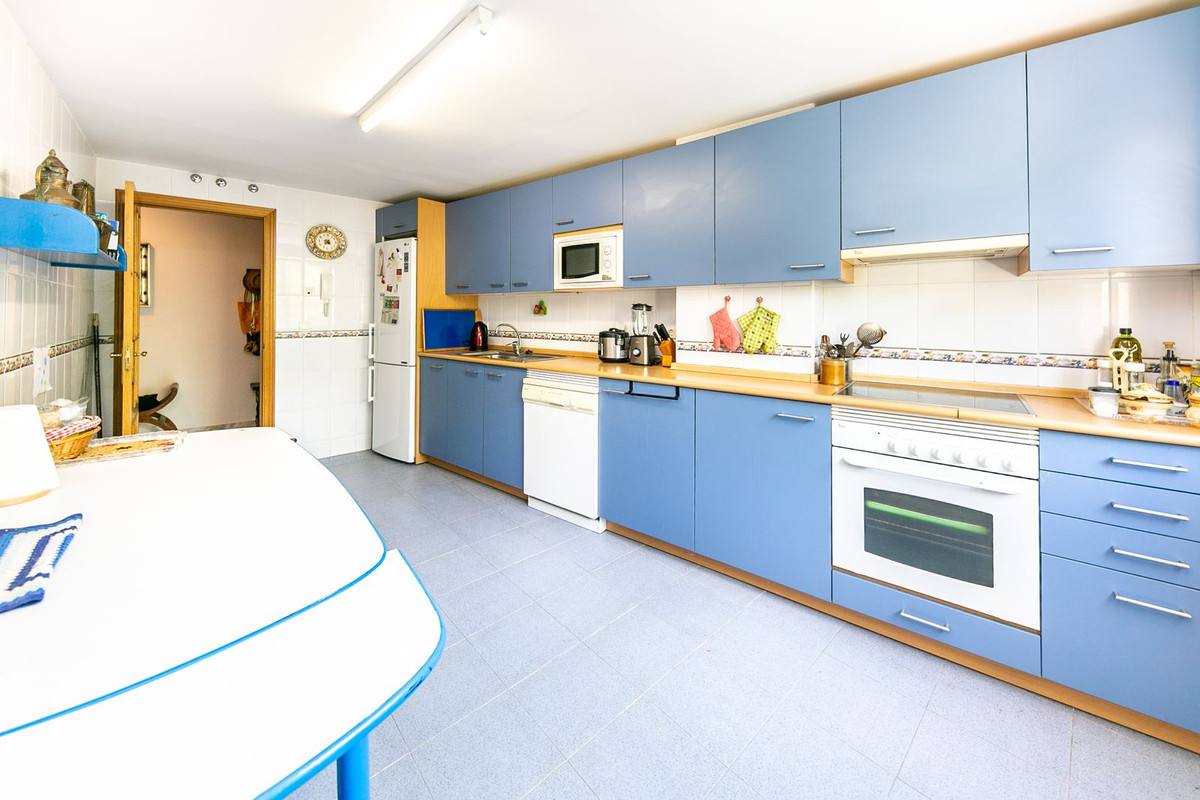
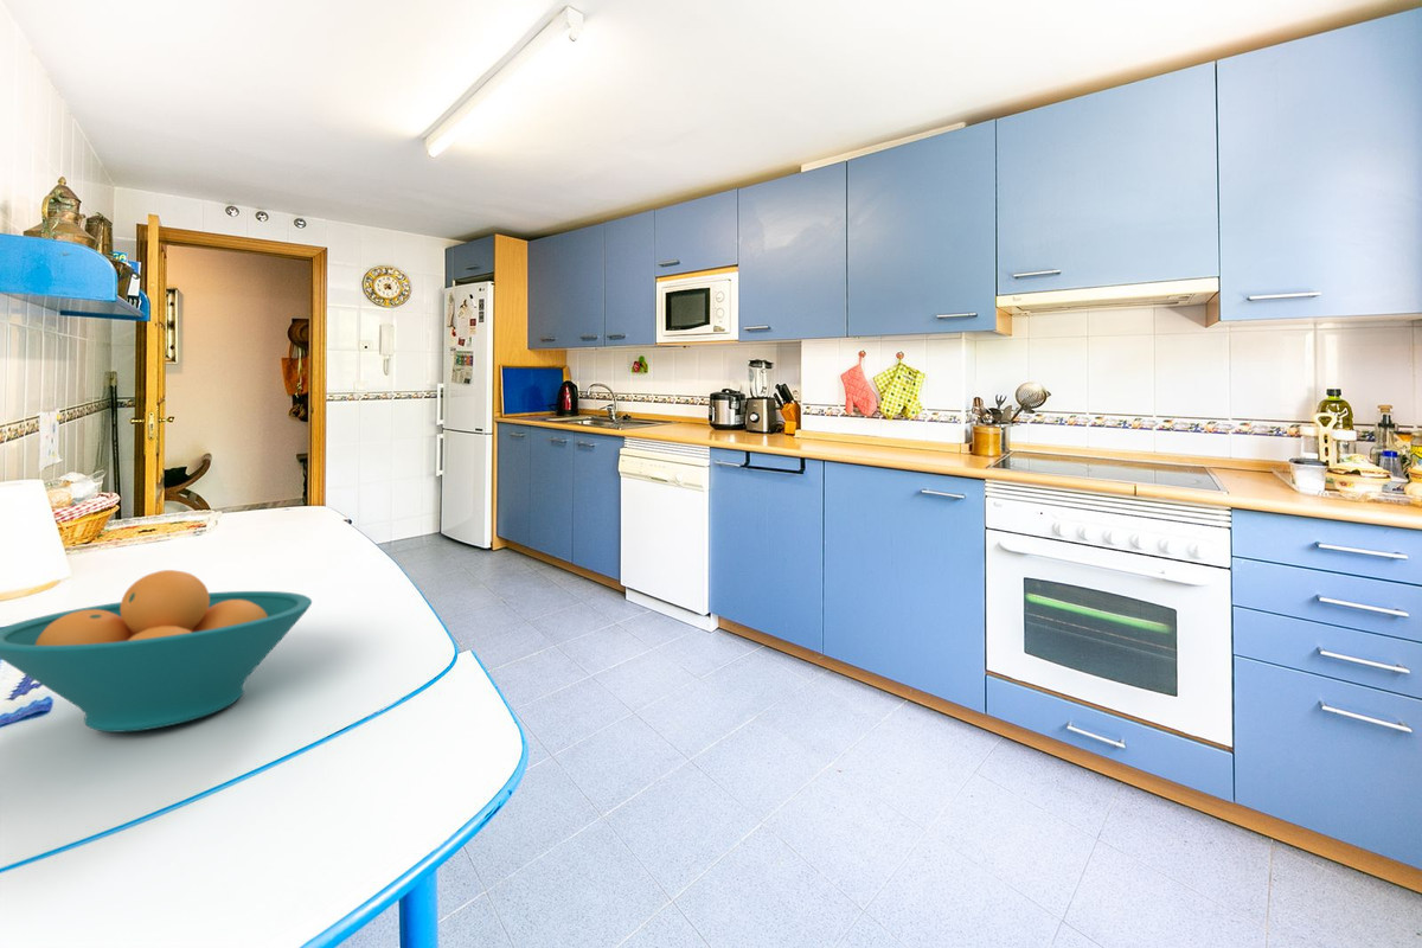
+ fruit bowl (167, 640)
